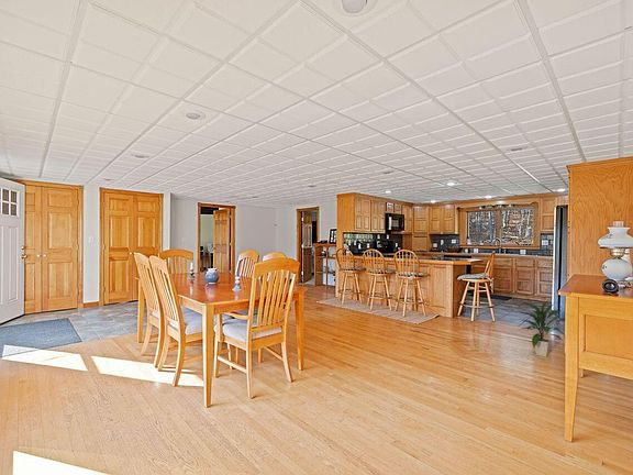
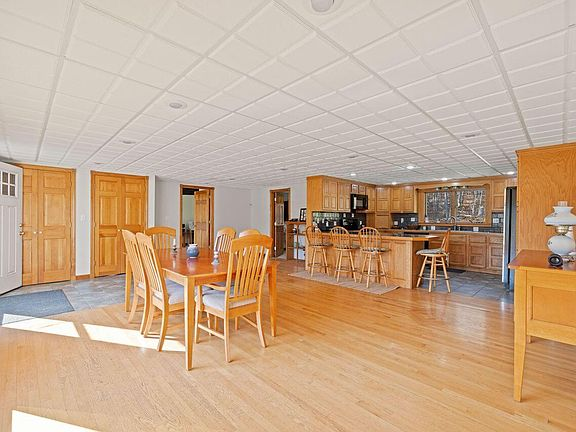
- indoor plant (540, 327)
